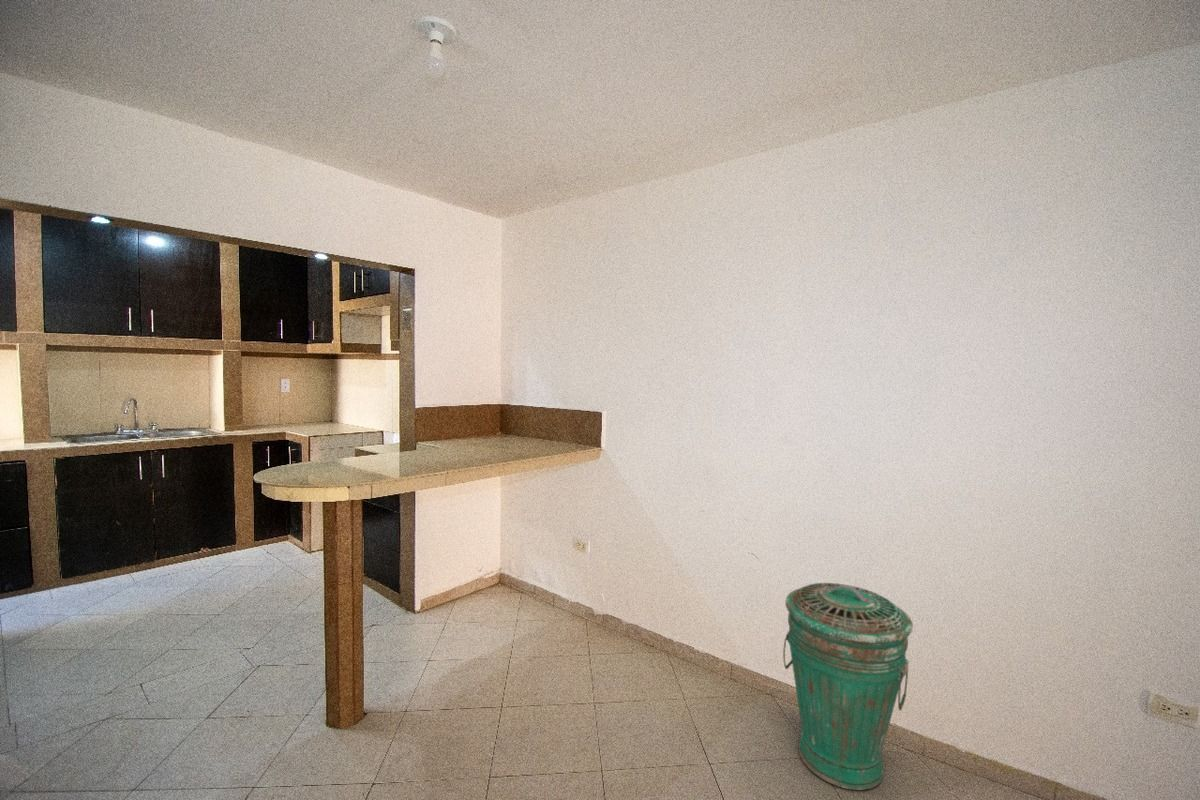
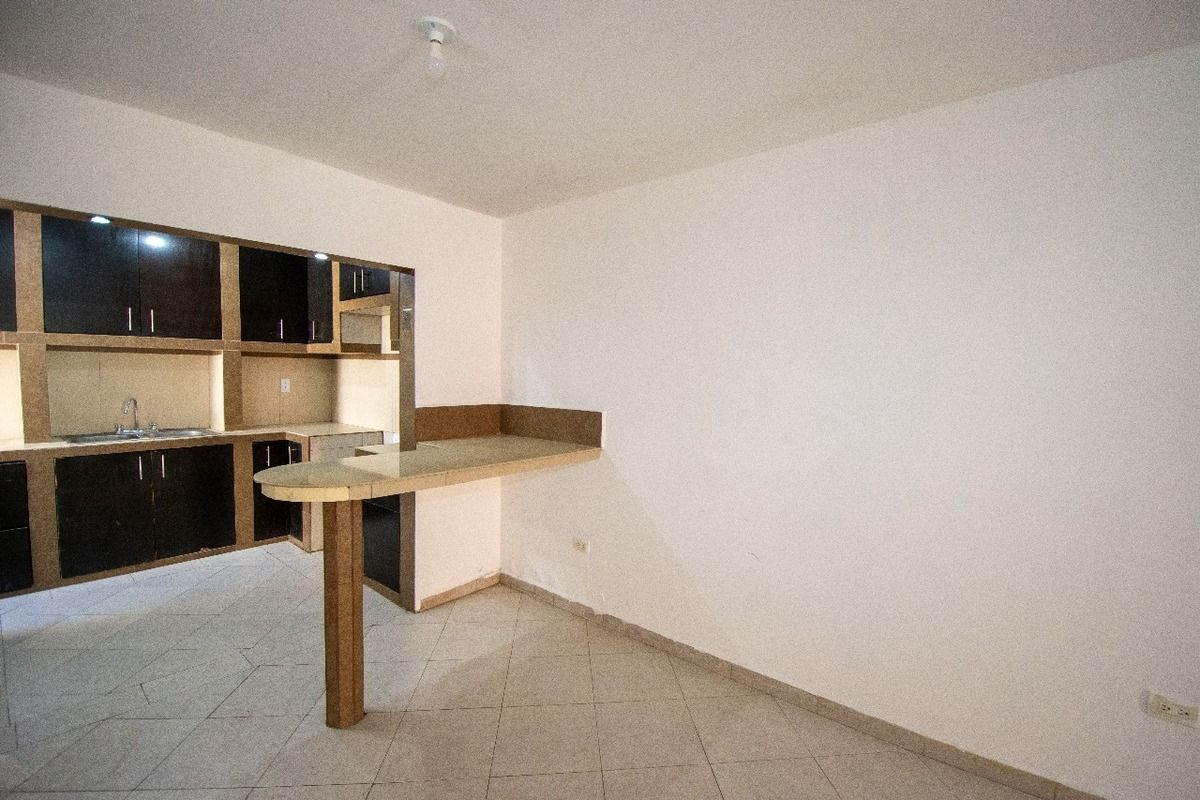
- trash can (843, 674)
